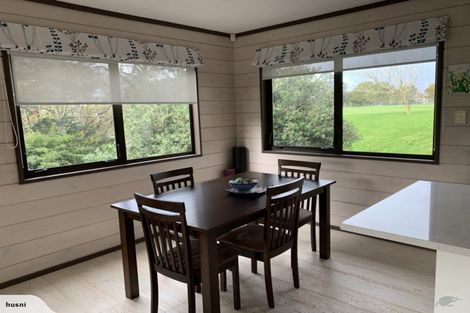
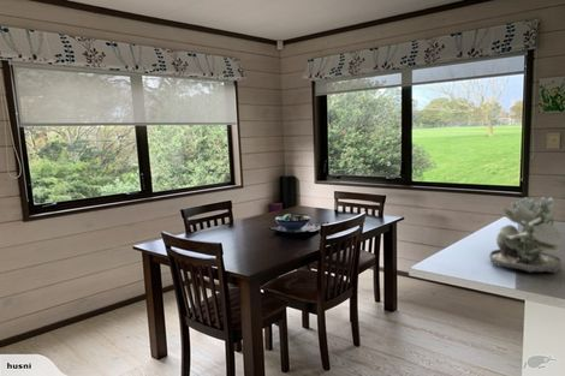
+ succulent plant (527, 231)
